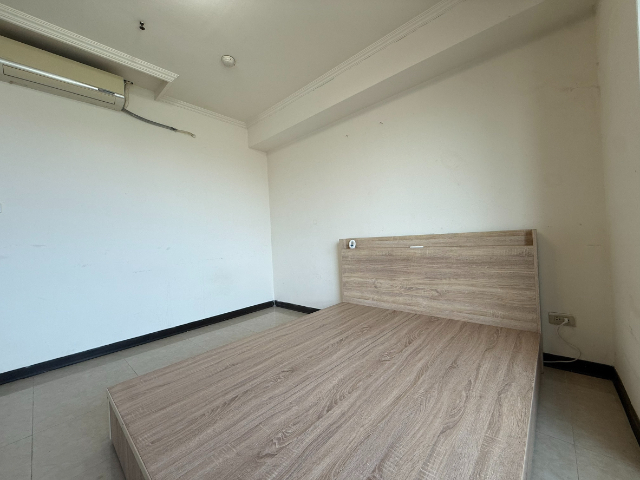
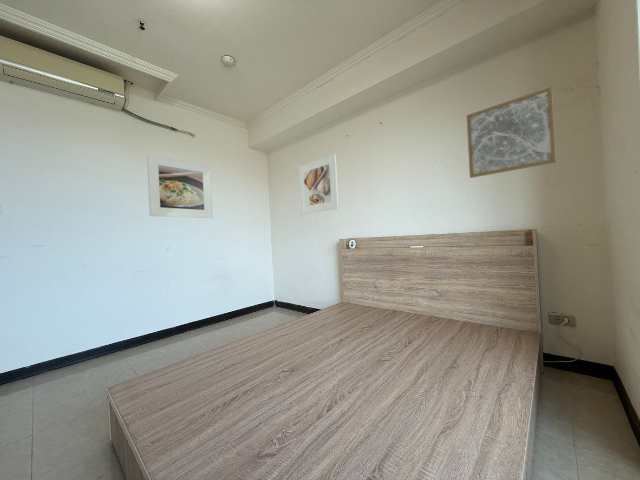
+ wall art (507, 136)
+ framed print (182, 188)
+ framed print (316, 186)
